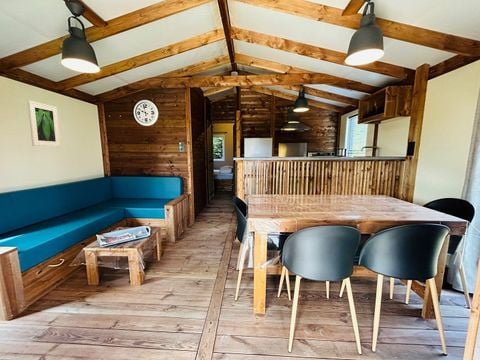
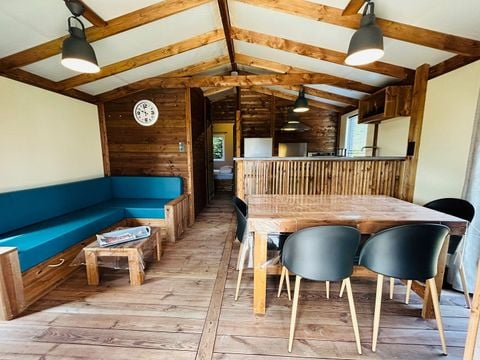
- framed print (45, 125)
